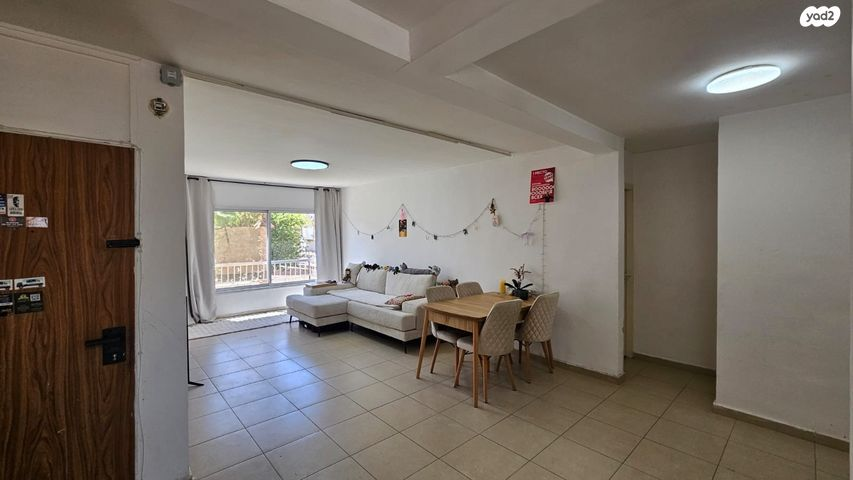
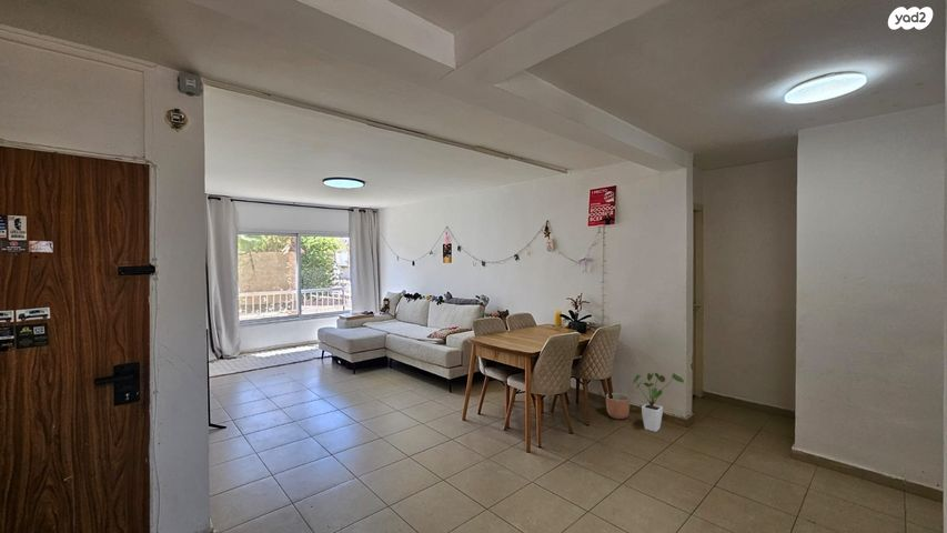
+ planter (617, 406)
+ house plant (655, 400)
